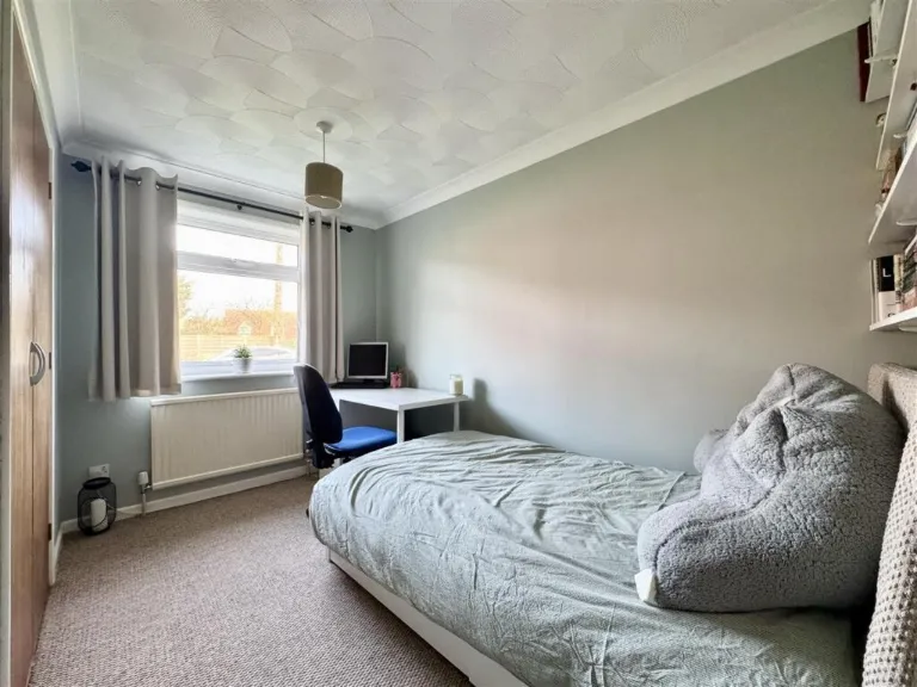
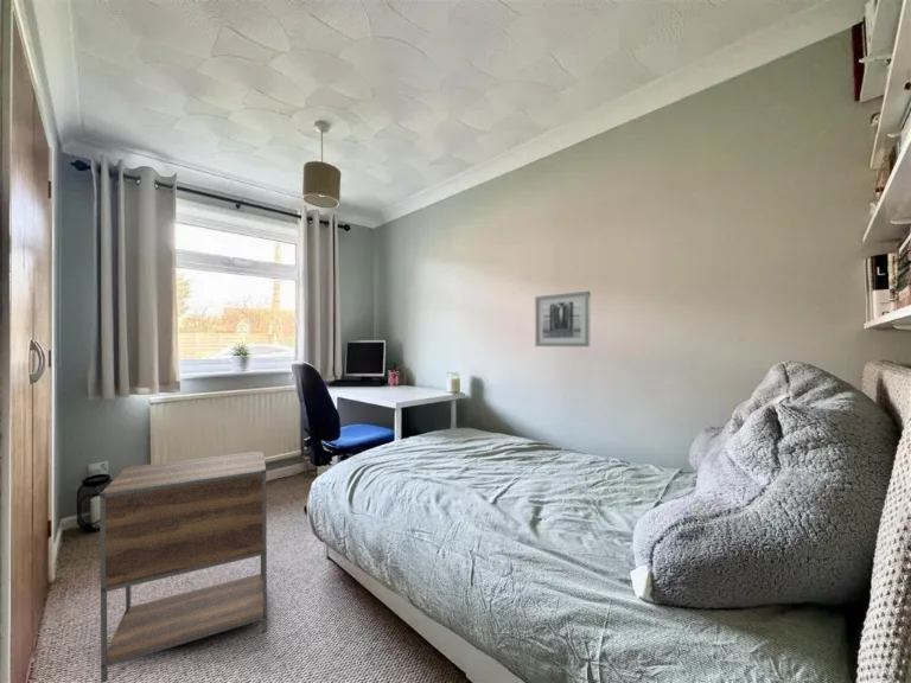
+ nightstand (196, 545)
+ wall art (561, 320)
